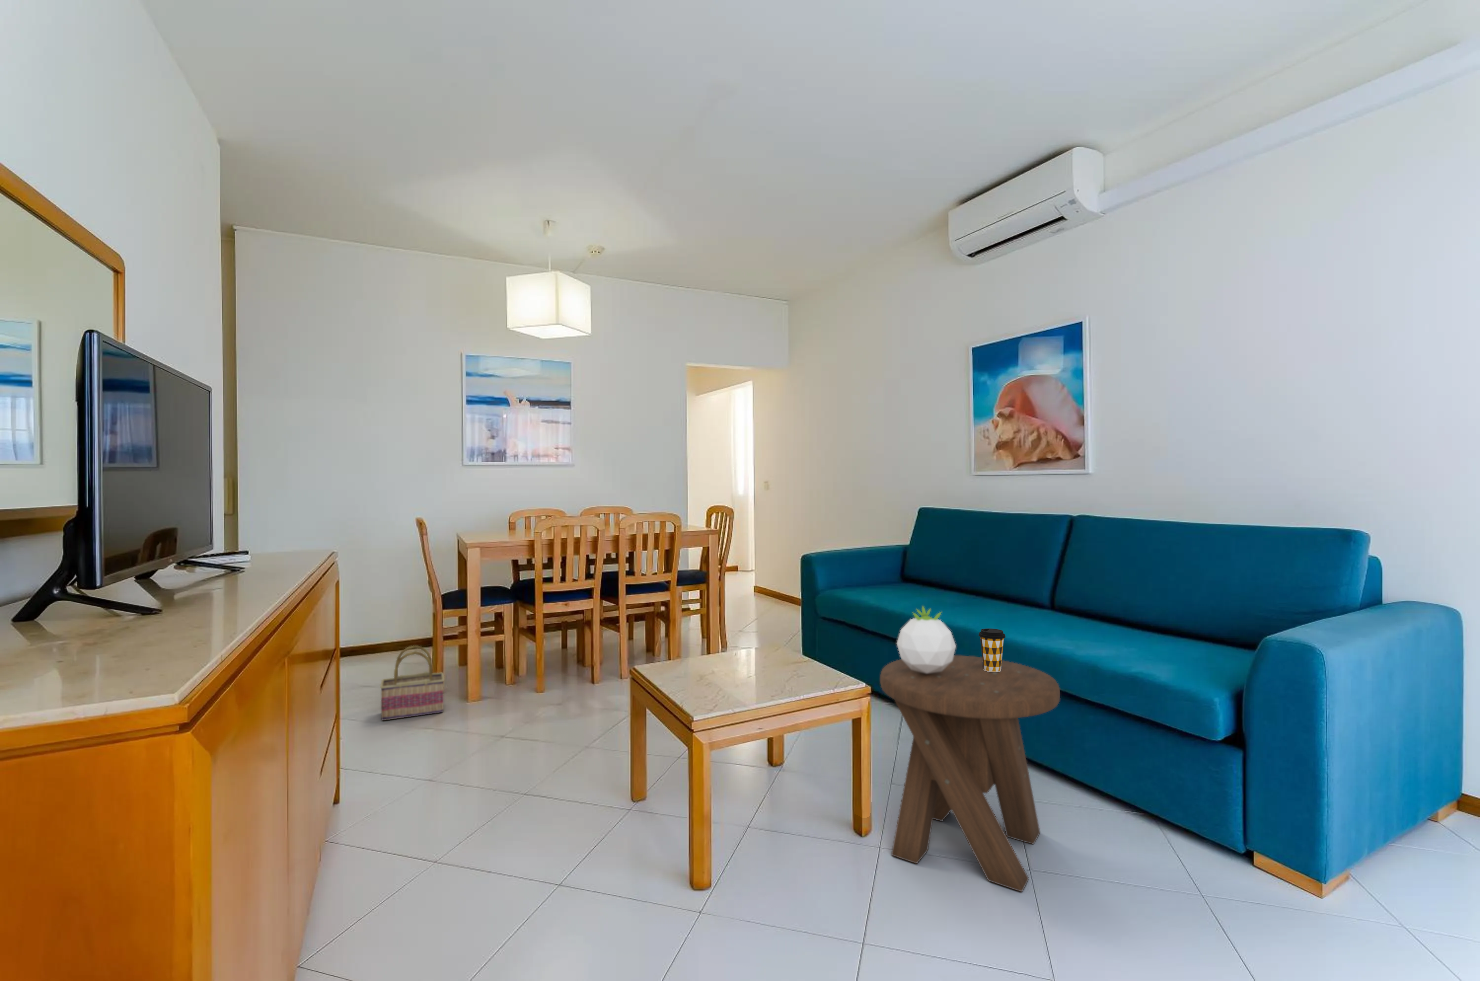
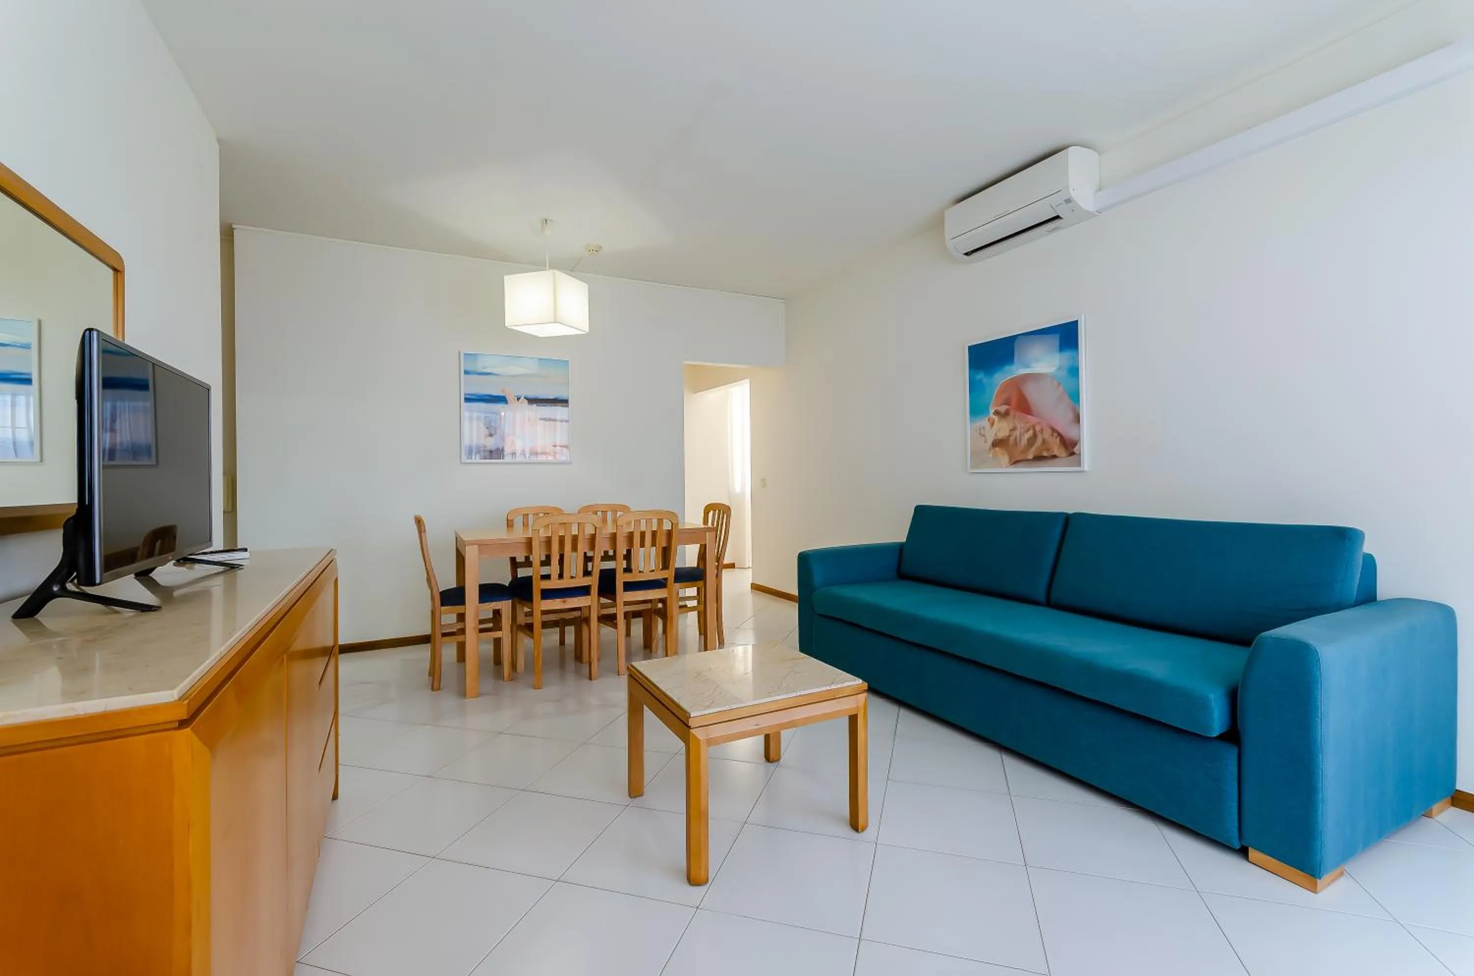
- coffee cup (992, 649)
- music stool (967, 759)
- succulent plant (926, 639)
- basket (413, 681)
